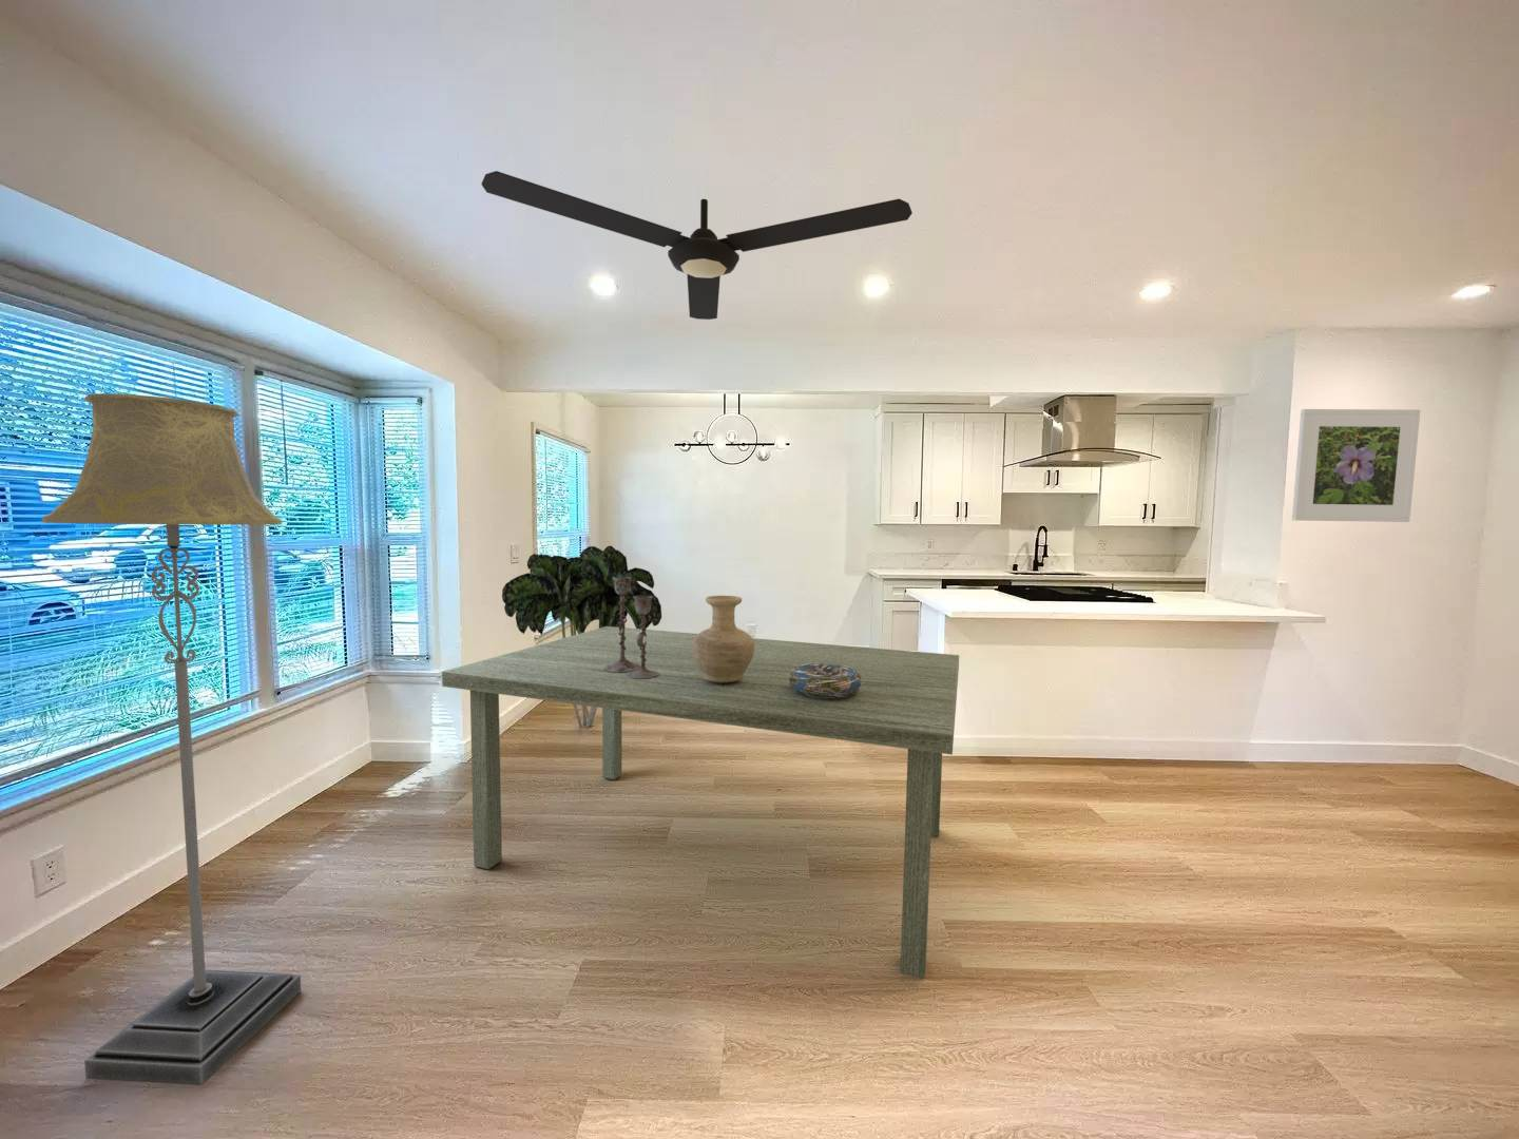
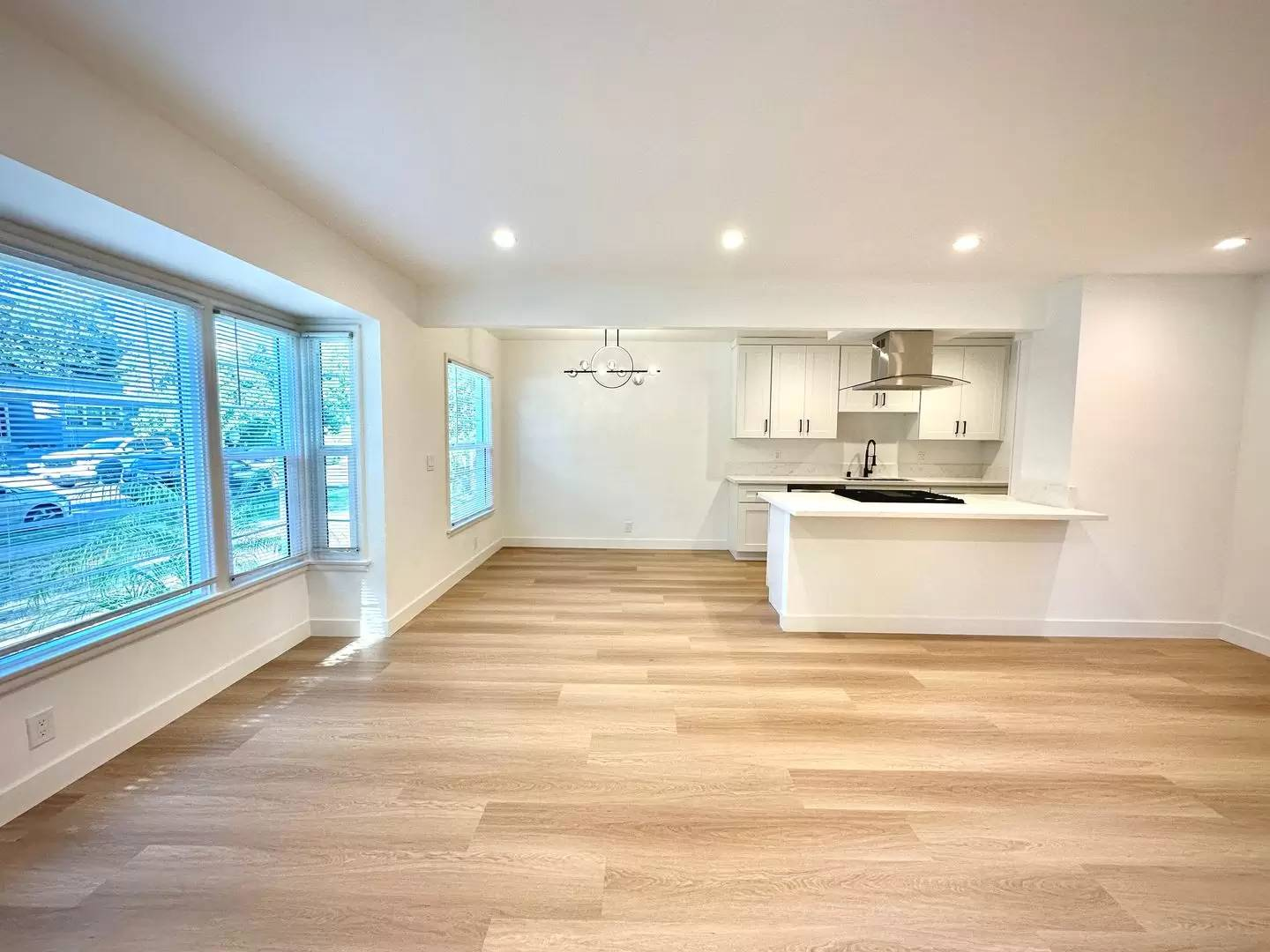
- dining table (722, 724)
- floor lamp (185, 730)
- ceiling fan (703, 255)
- vase (722, 638)
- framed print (1354, 465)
- decorative bowl (825, 680)
- candlestick (626, 621)
- indoor plant (584, 632)
